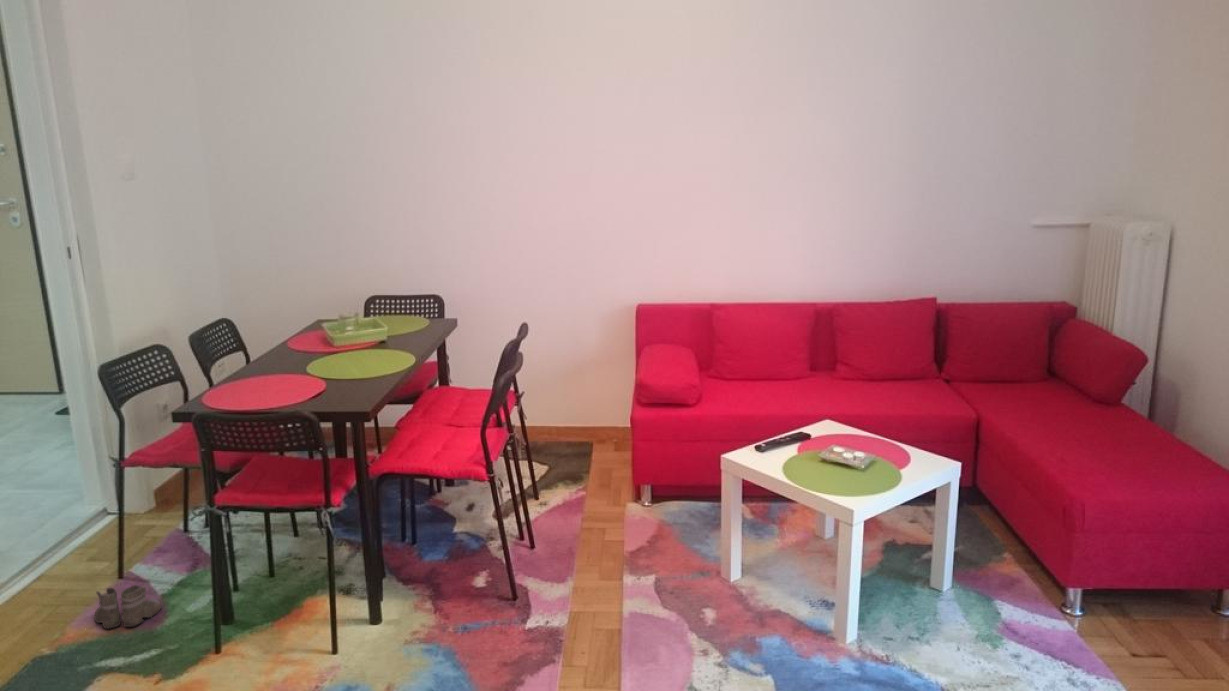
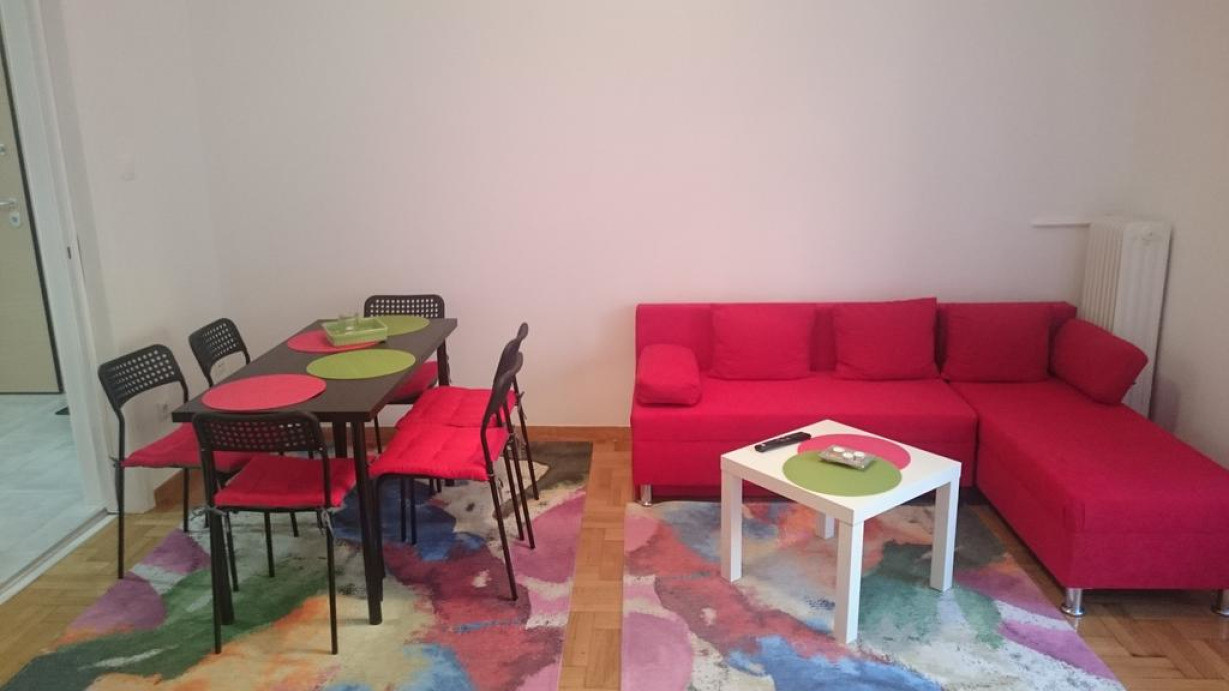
- boots (125, 602)
